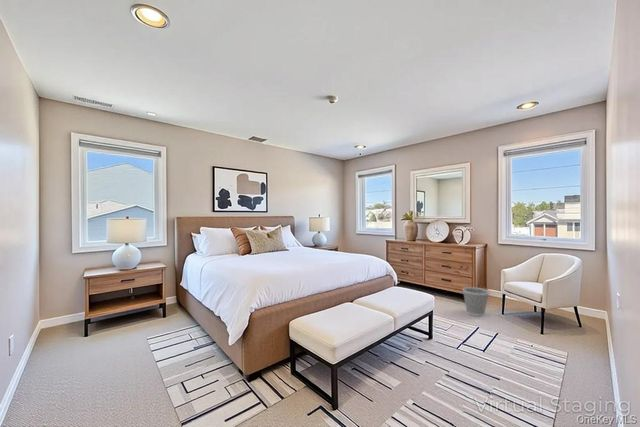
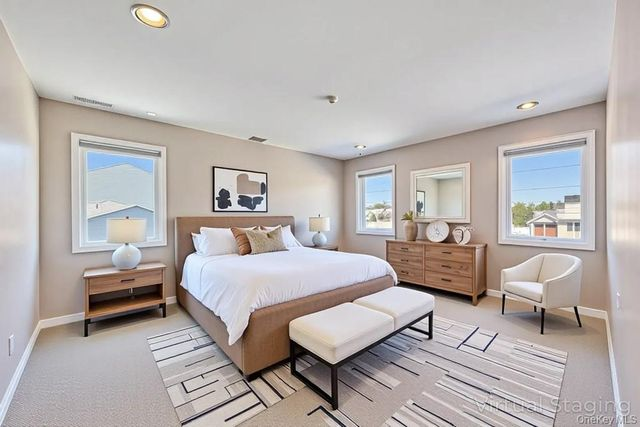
- wastebasket (475, 301)
